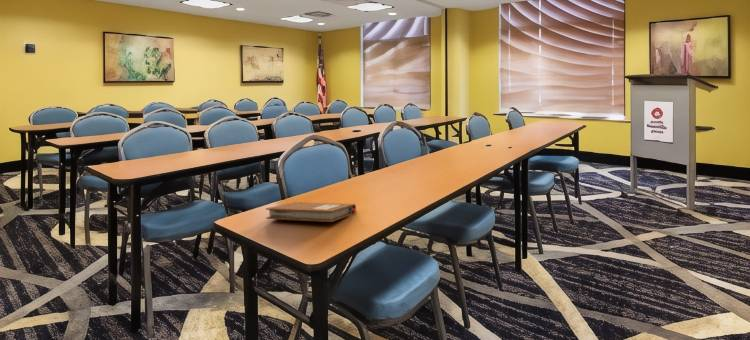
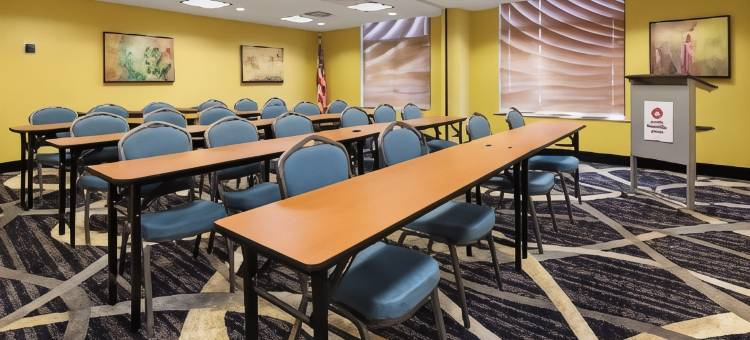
- notebook (314, 211)
